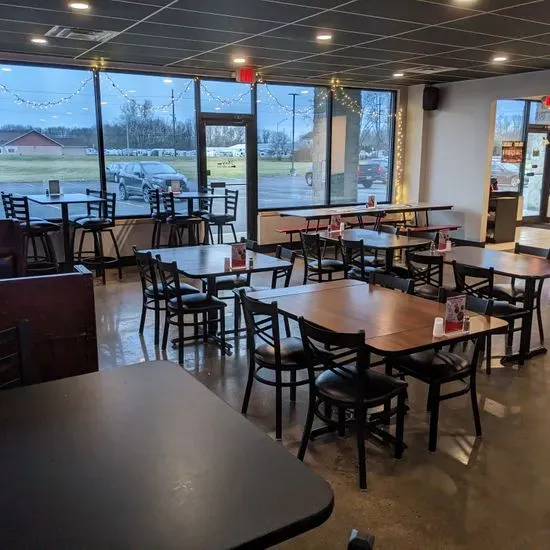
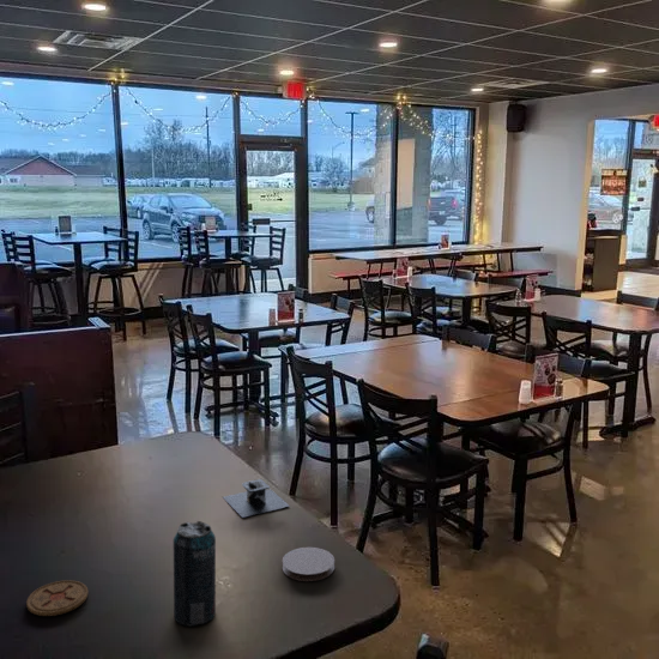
+ architectural model (255, 490)
+ coaster (308, 563)
+ beverage can (194, 570)
+ coaster (58, 597)
